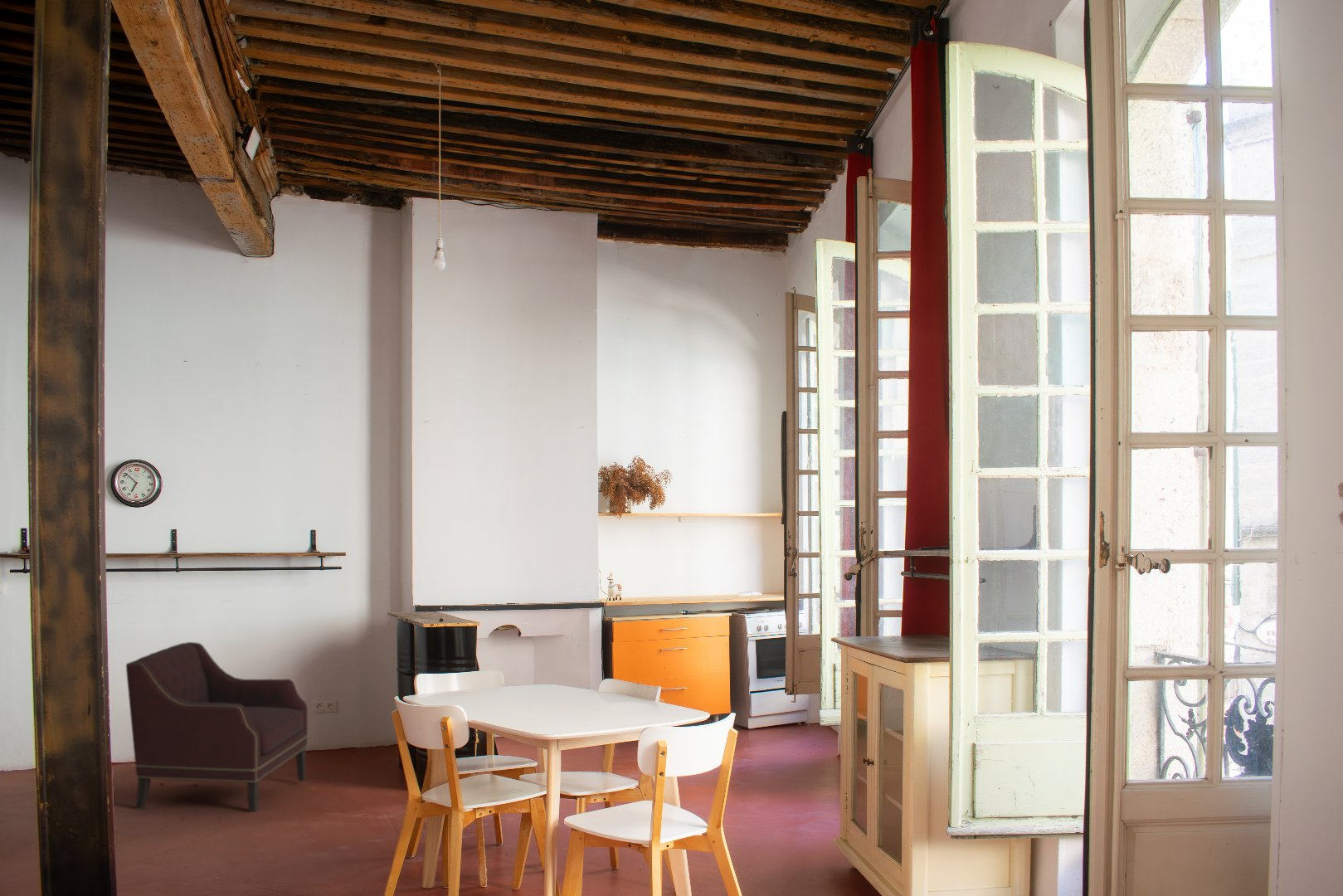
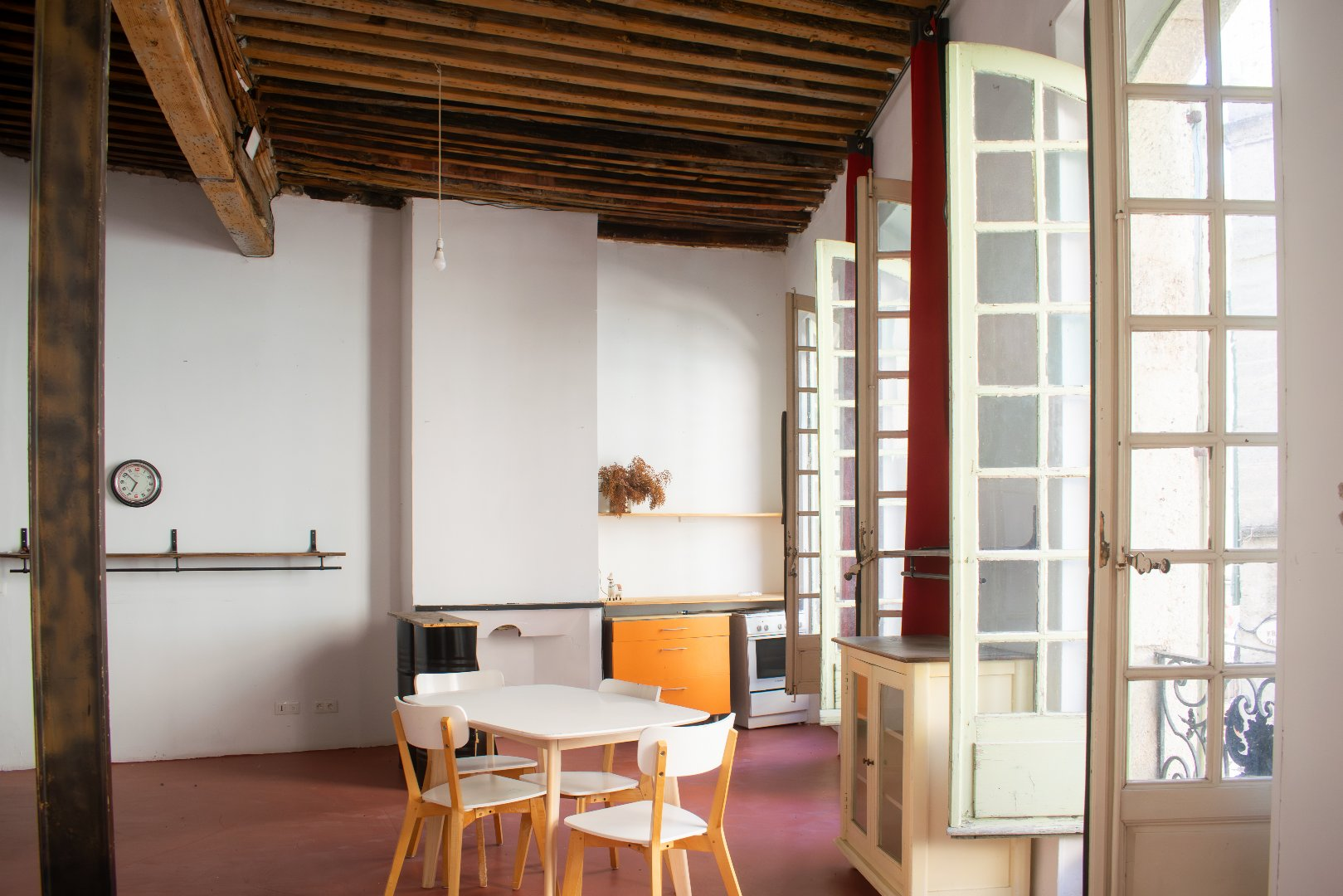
- armchair (221, 723)
